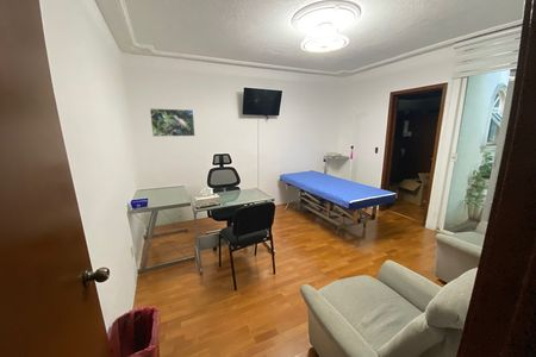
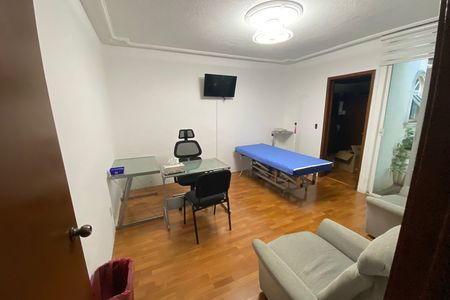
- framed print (173, 123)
